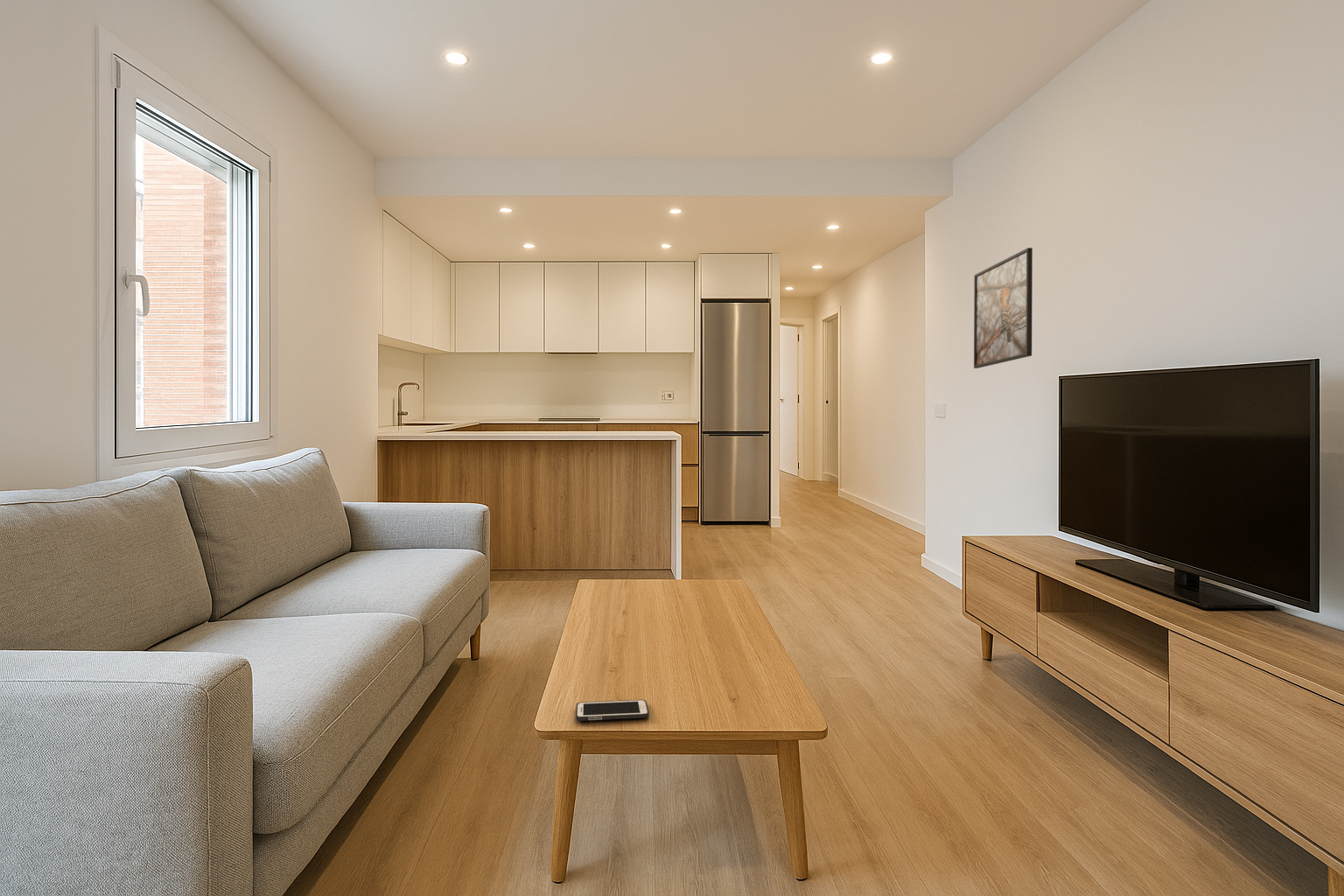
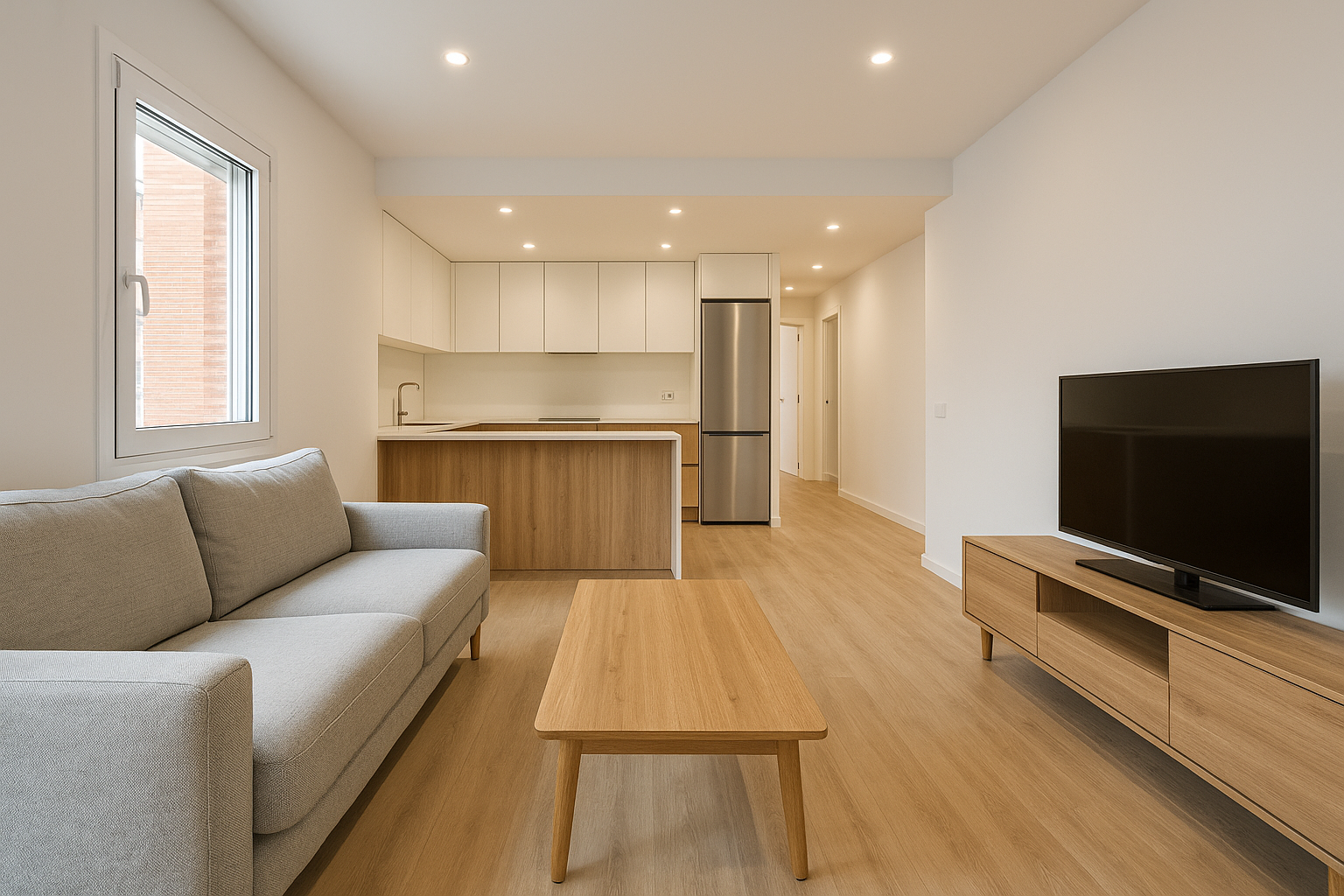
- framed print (1000, 312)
- cell phone (612, 710)
